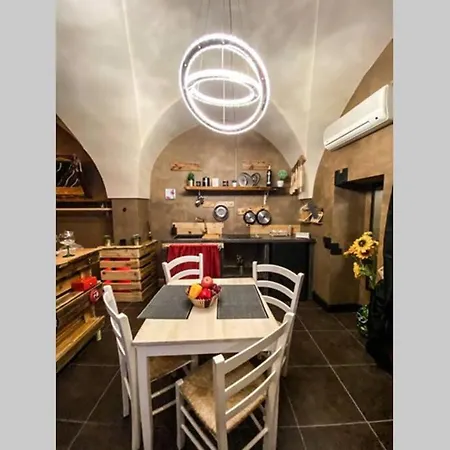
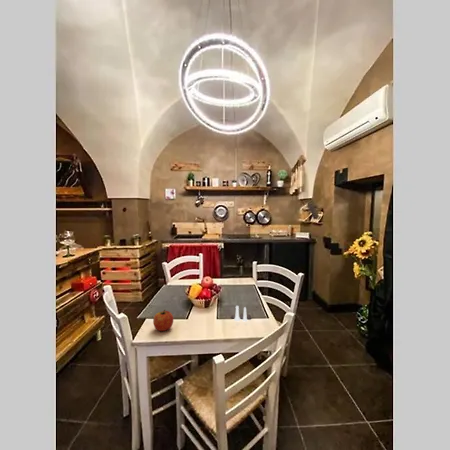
+ fruit (163, 319)
+ salt and pepper shaker set (238, 312)
